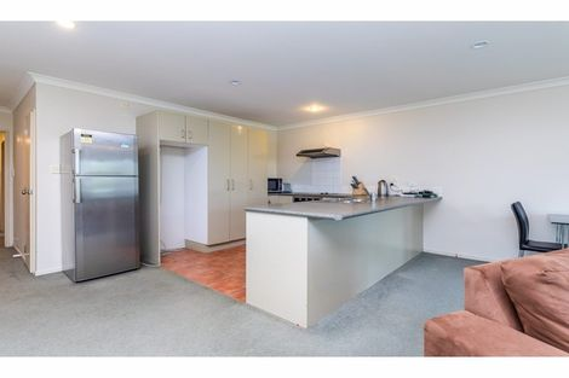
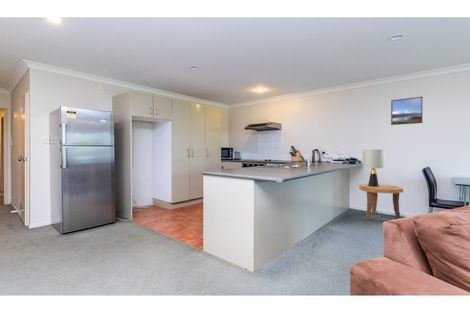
+ side table (376, 202)
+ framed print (406, 111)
+ lamp (373, 167)
